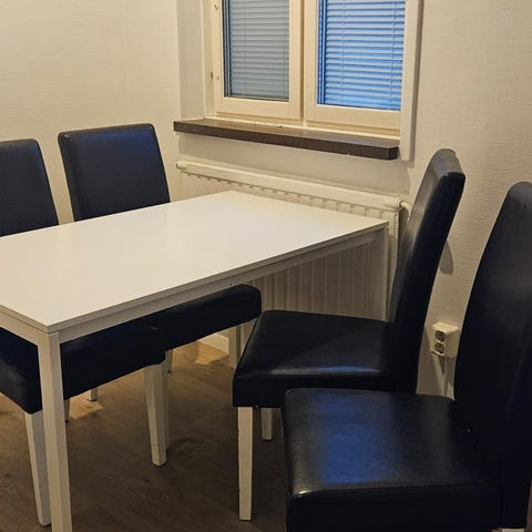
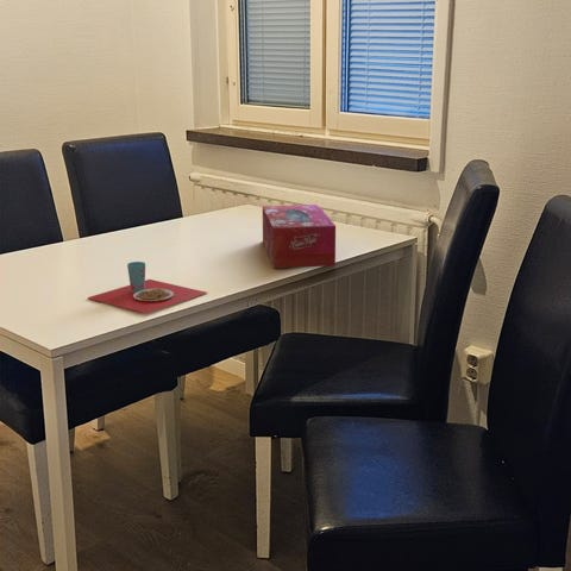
+ placemat (146, 281)
+ tissue box (296, 233)
